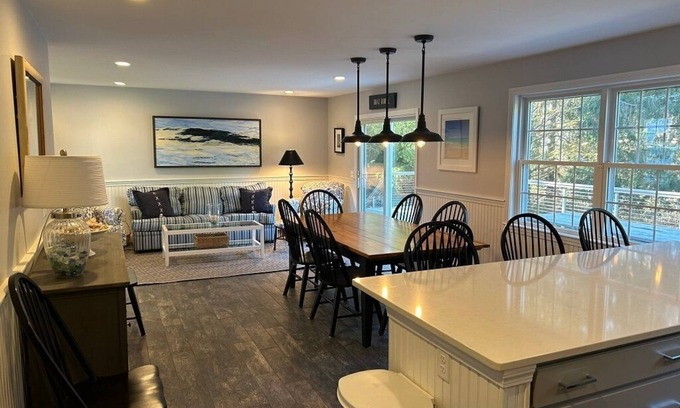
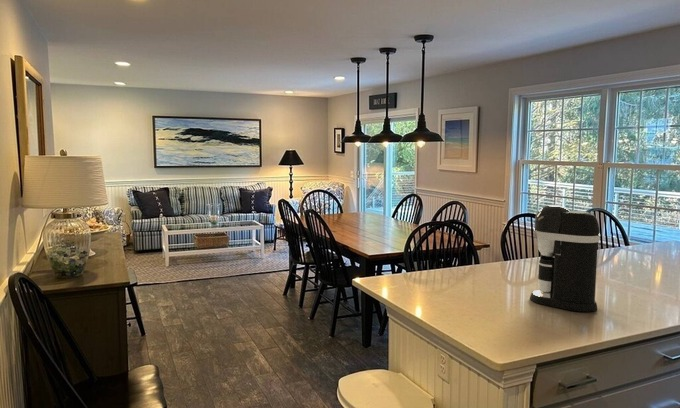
+ coffee maker (564, 255)
